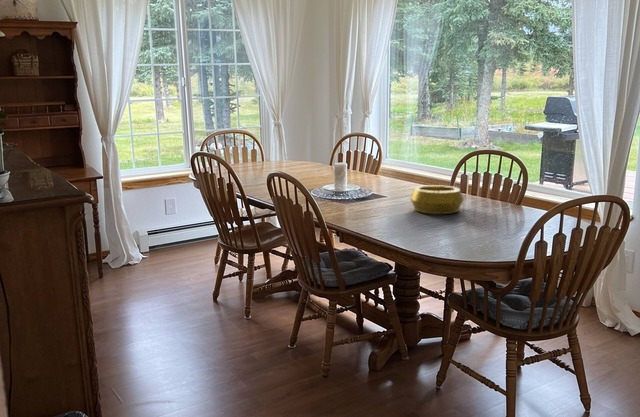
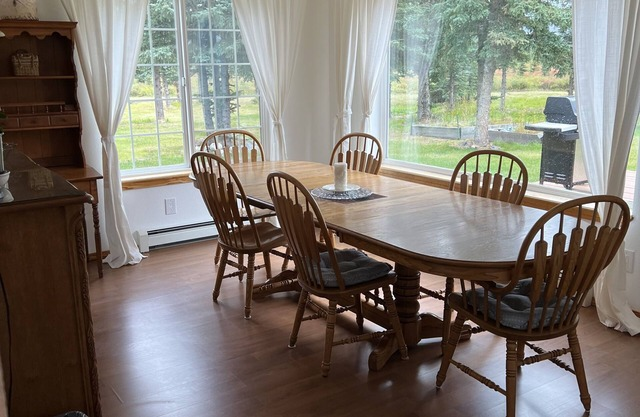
- decorative bowl (436, 199)
